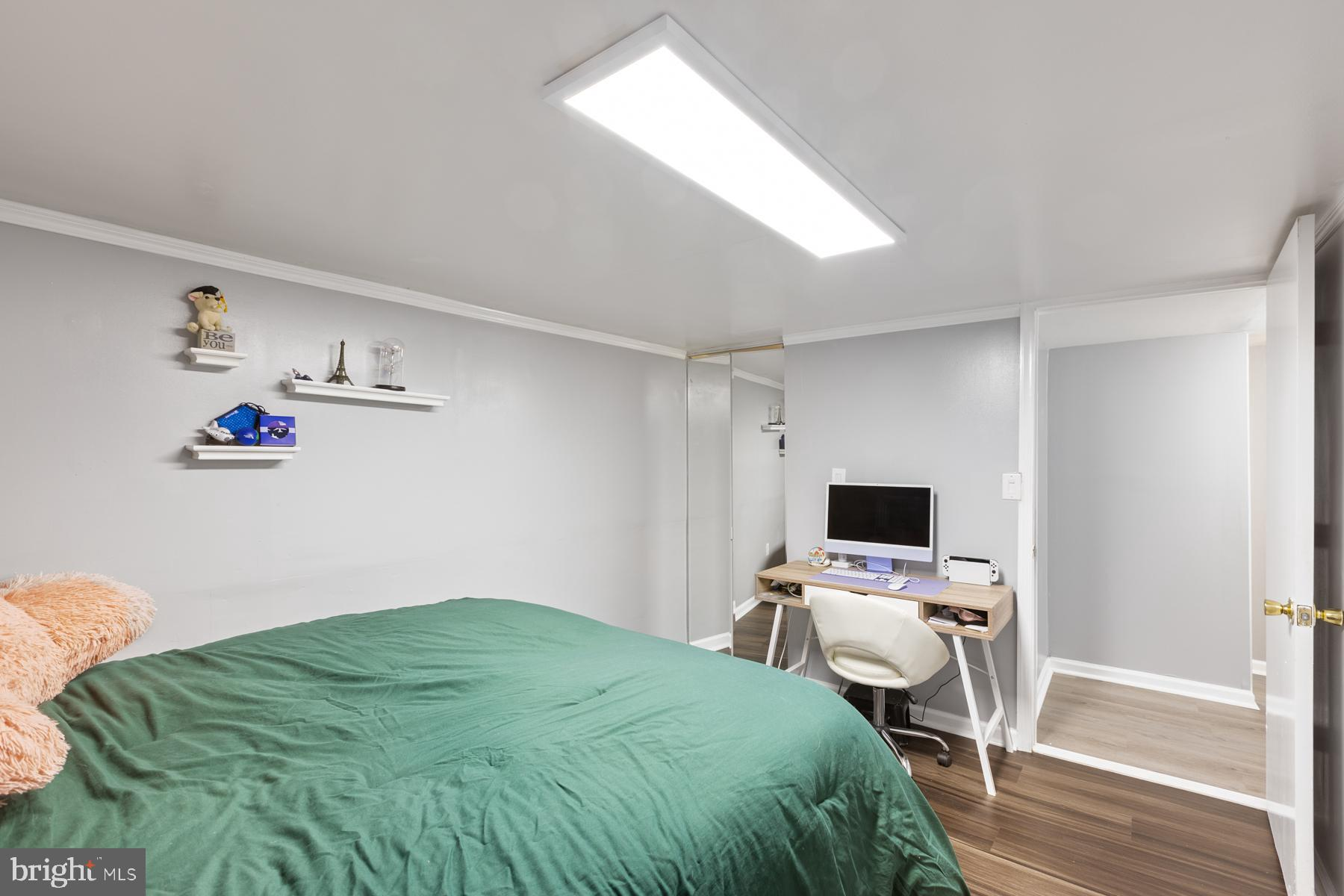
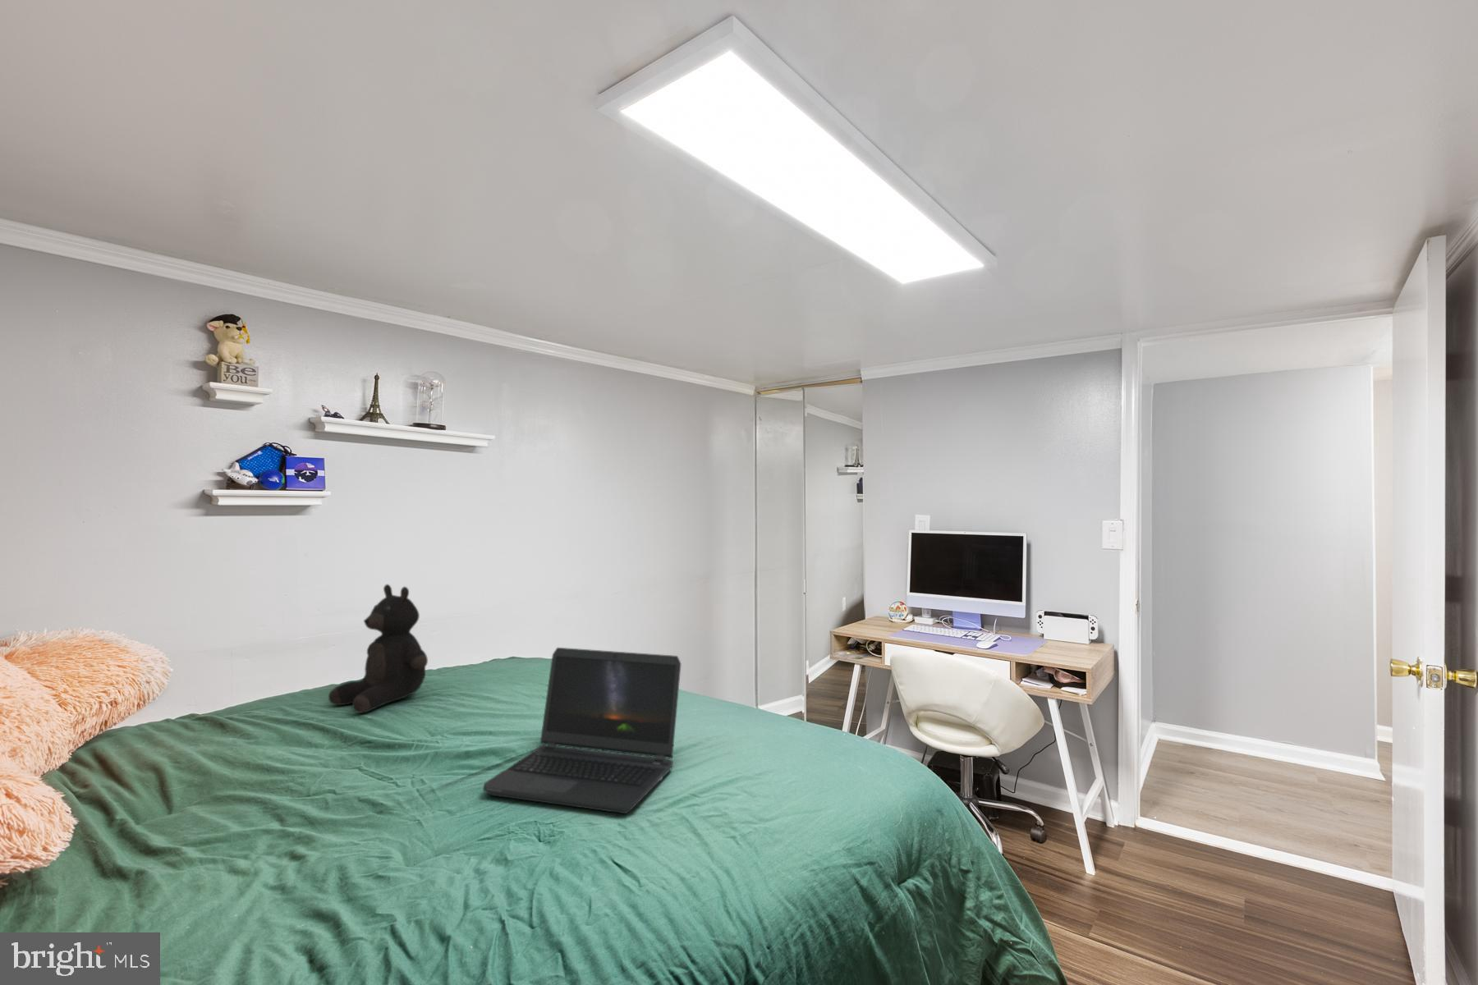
+ laptop computer (587, 721)
+ teddy bear (380, 643)
